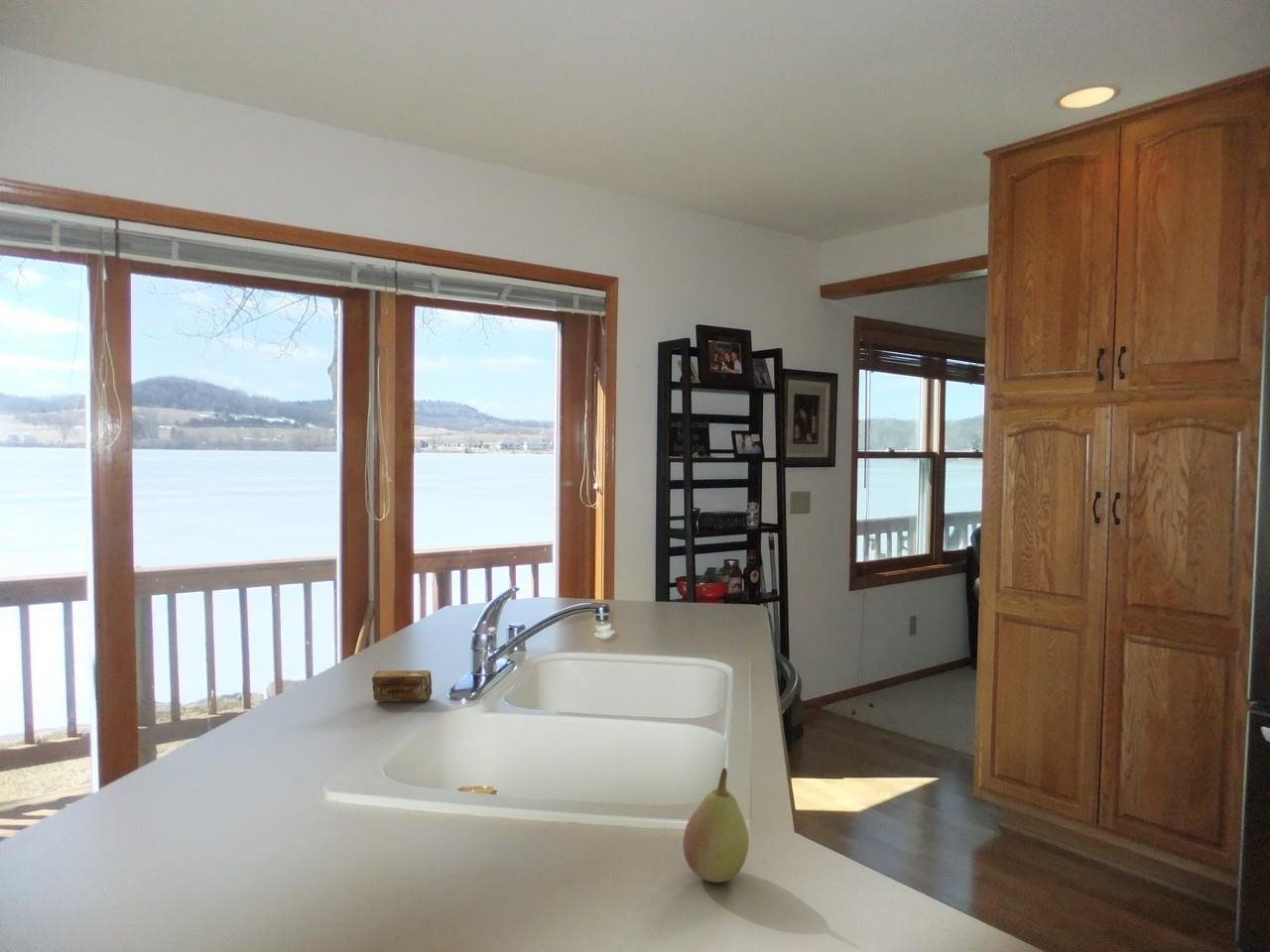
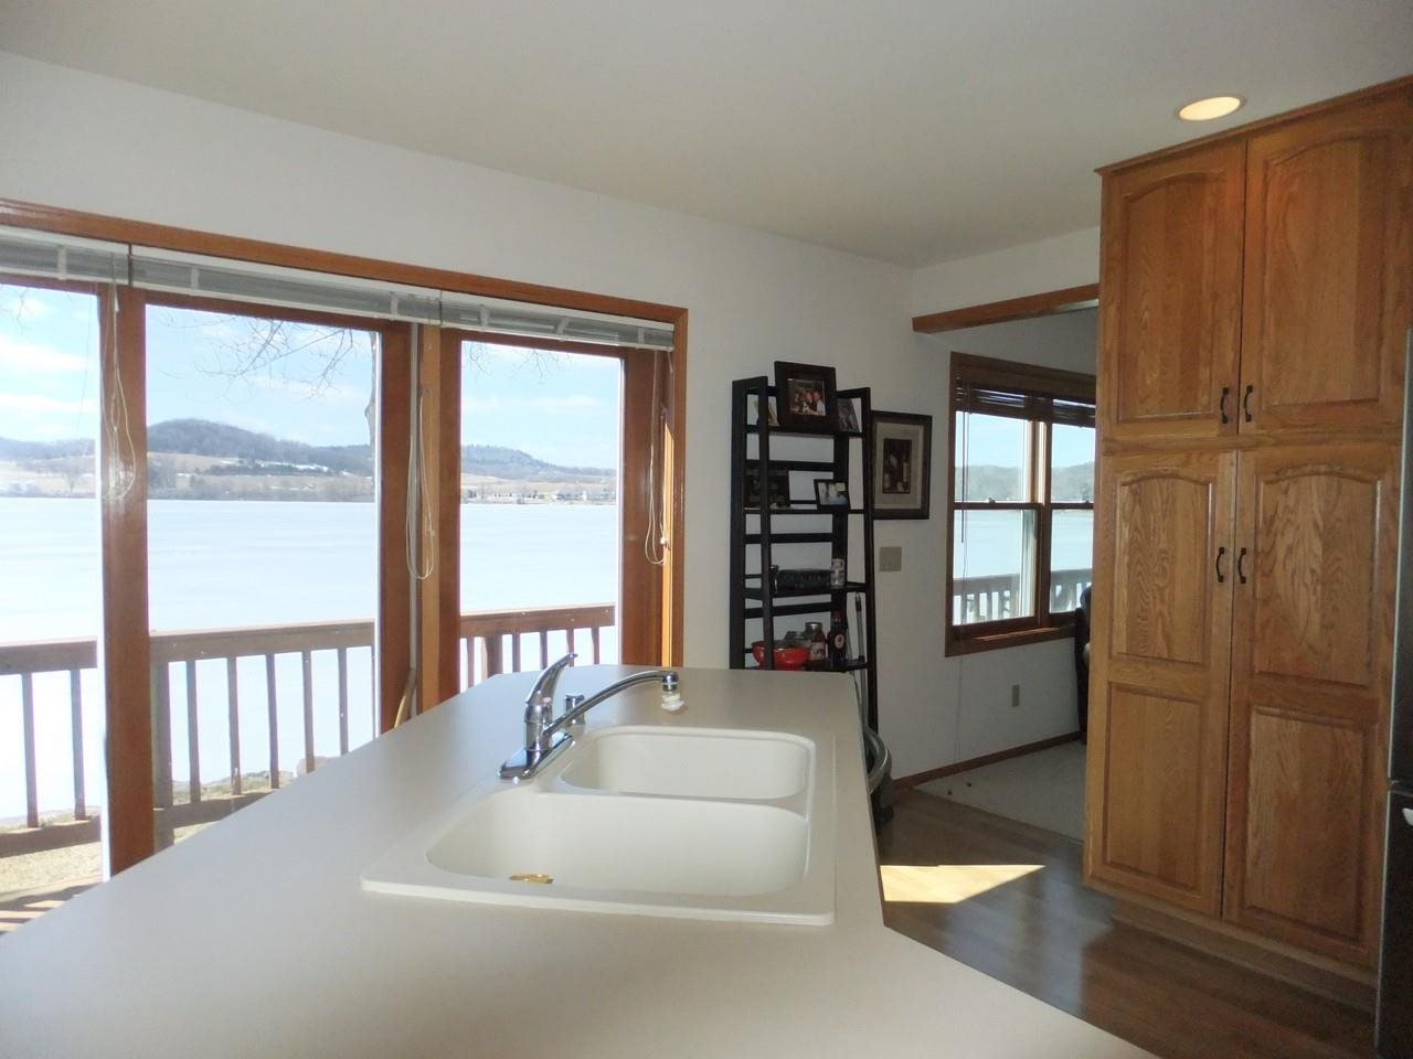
- soap bar (402, 685)
- fruit (716, 821)
